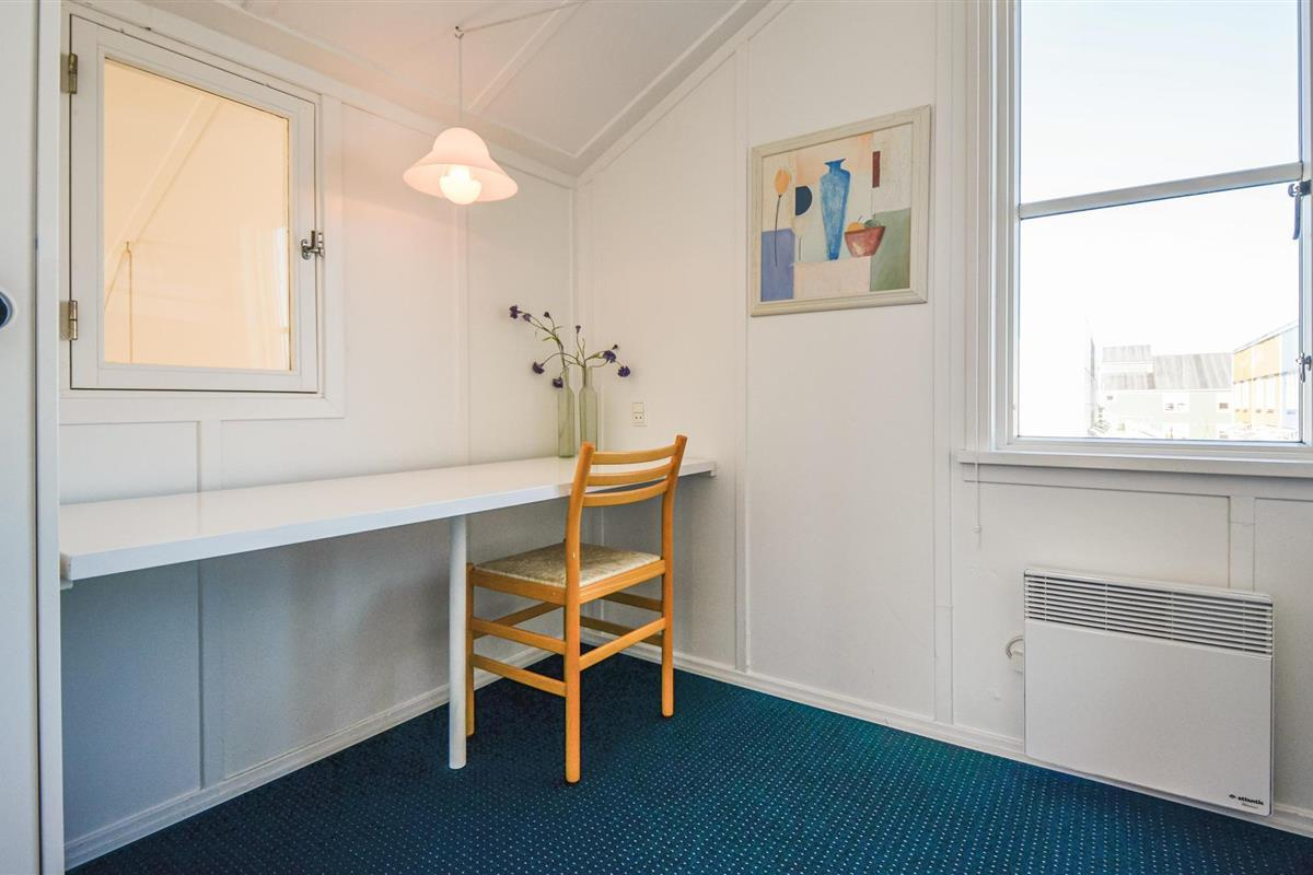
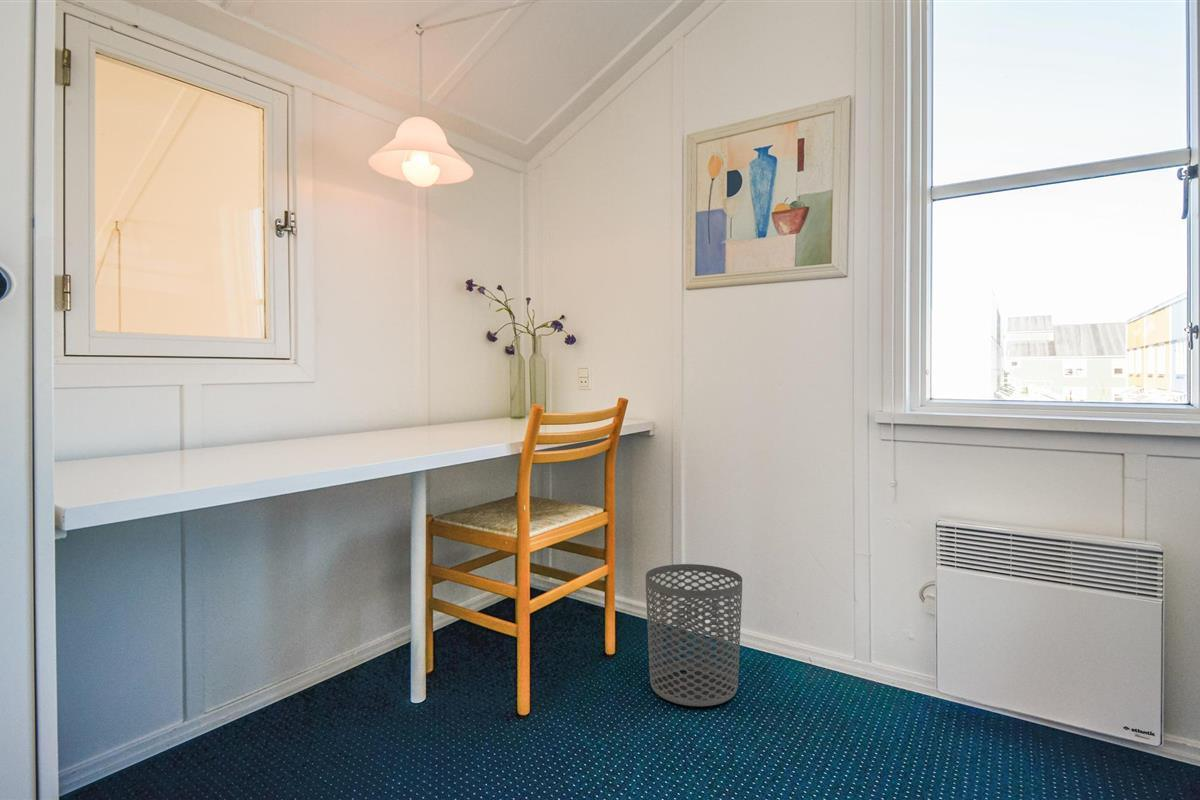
+ waste bin (693, 632)
